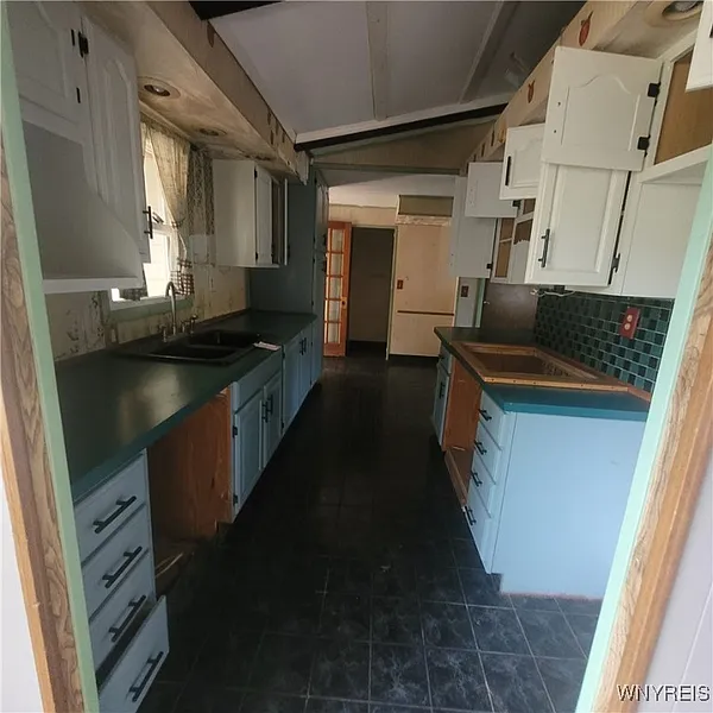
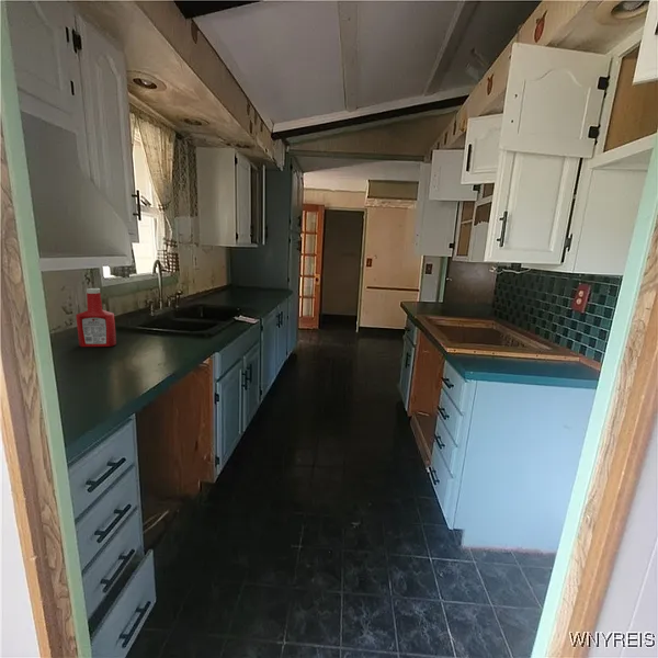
+ soap bottle (95, 317)
